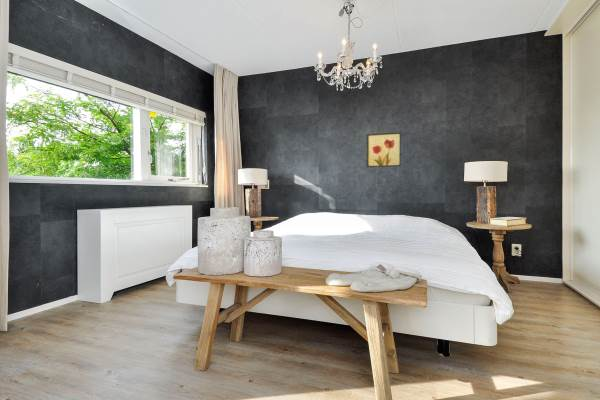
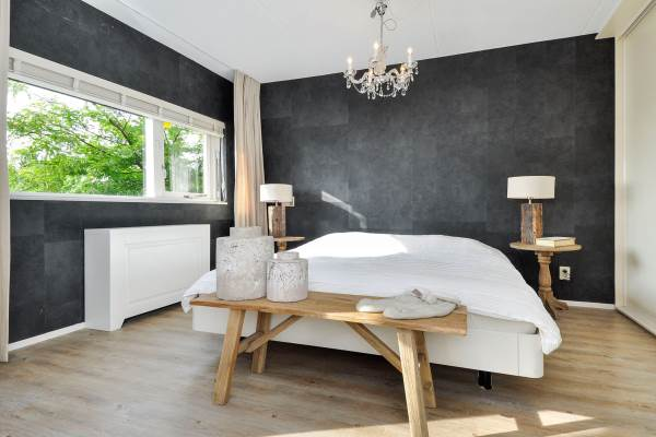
- wall art (383, 150)
